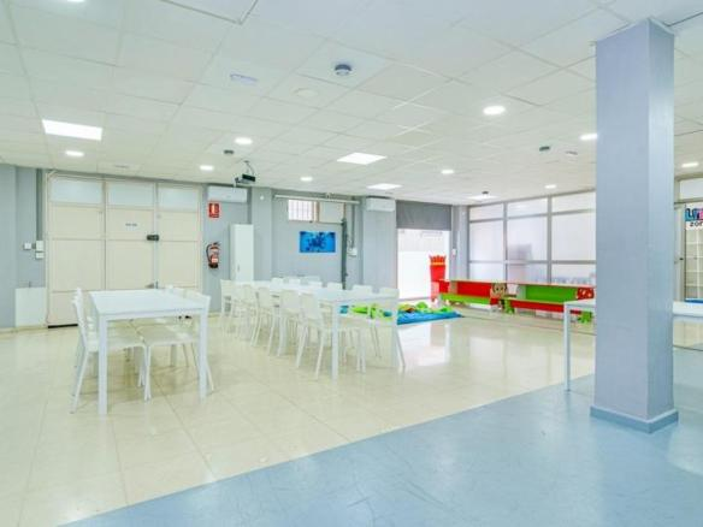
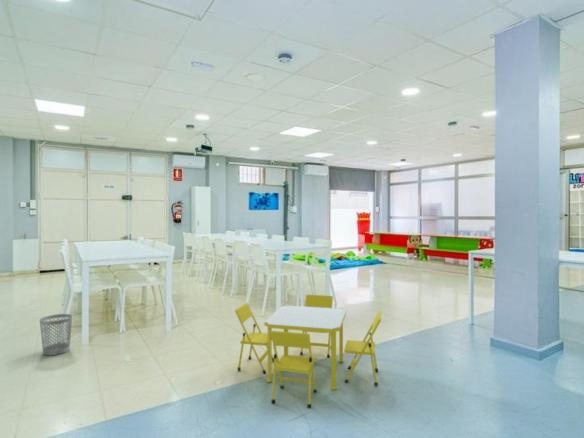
+ folding table (307, 340)
+ wastebasket (56, 334)
